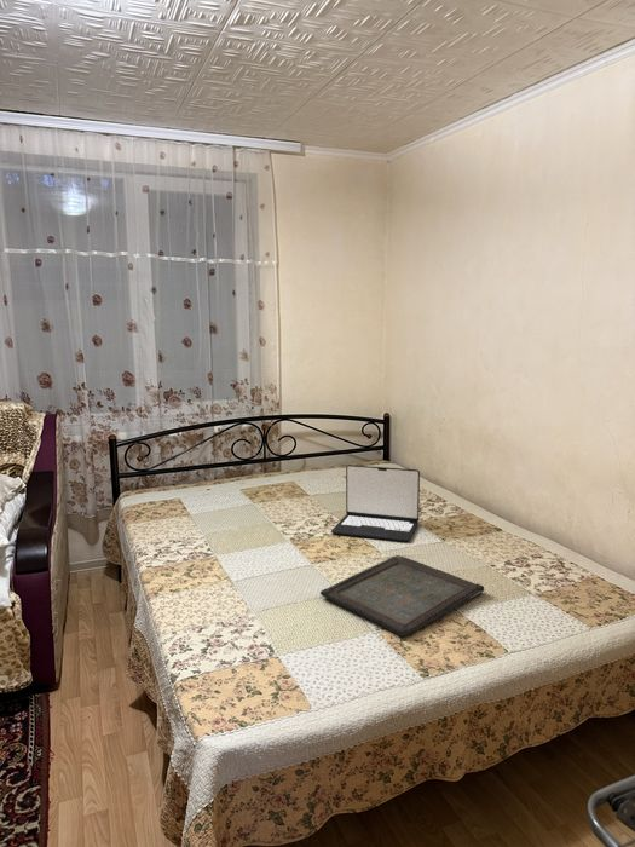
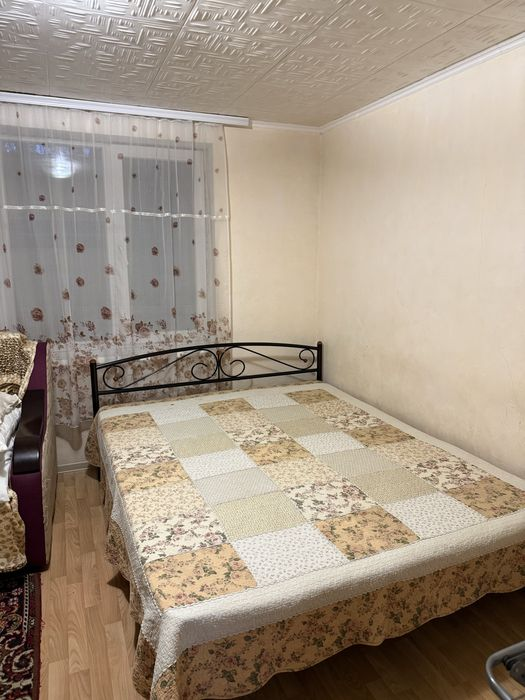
- serving tray (400, 589)
- laptop (375, 501)
